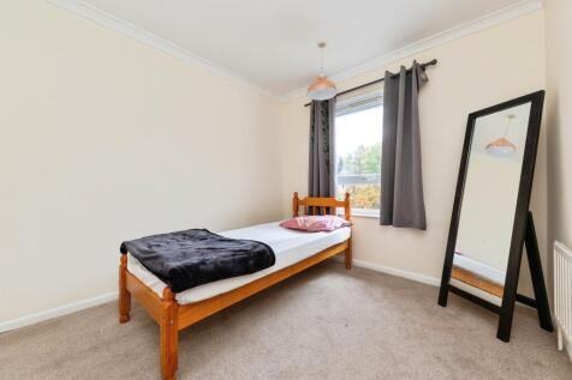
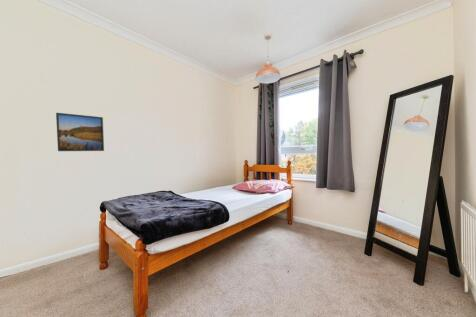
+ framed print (81, 133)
